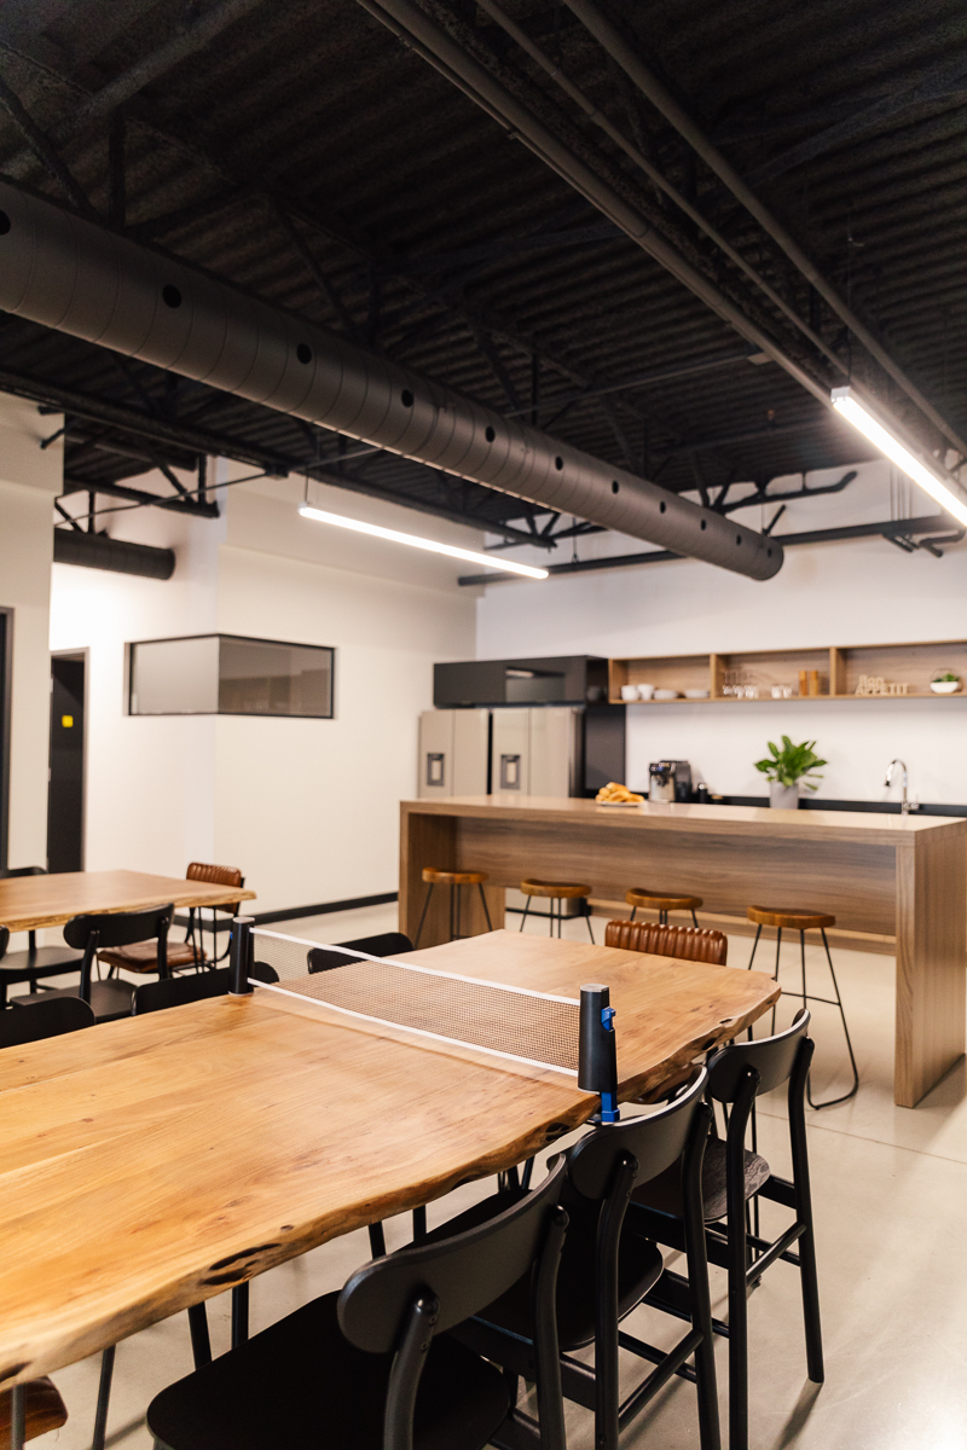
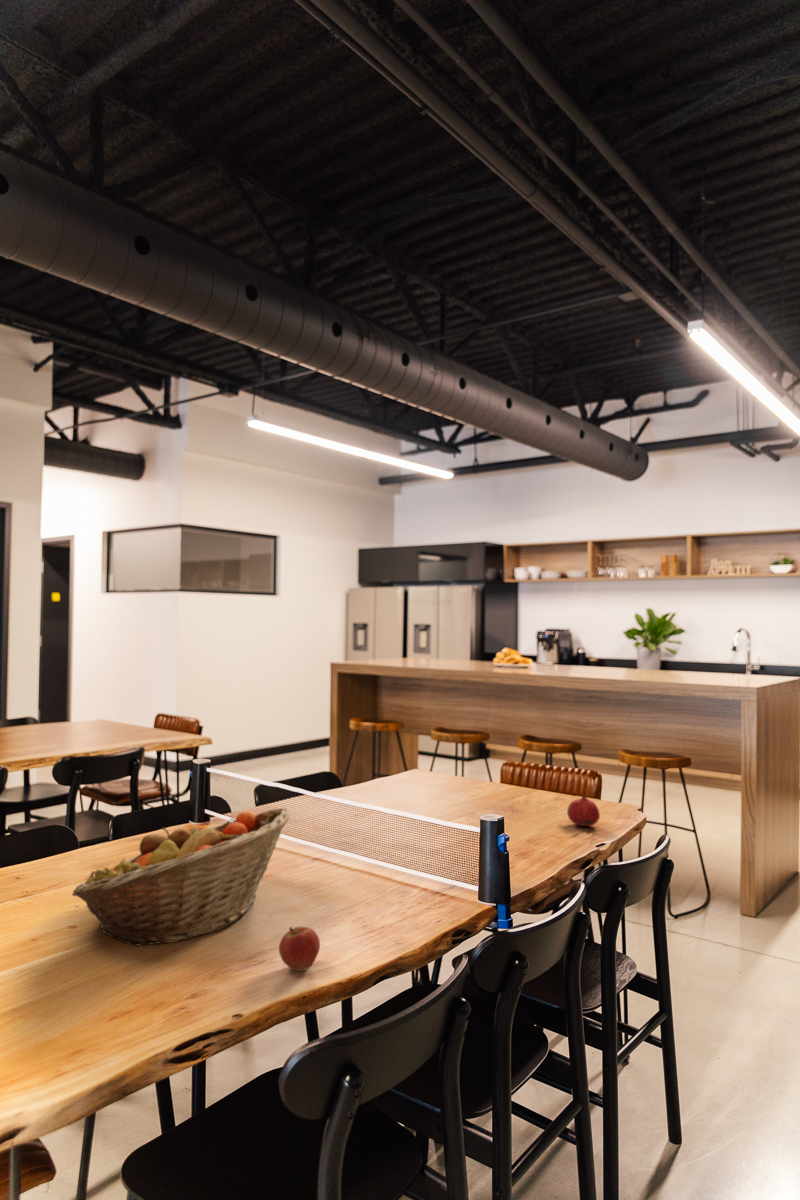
+ apple (299, 946)
+ fruit (583, 809)
+ fruit basket (190, 865)
